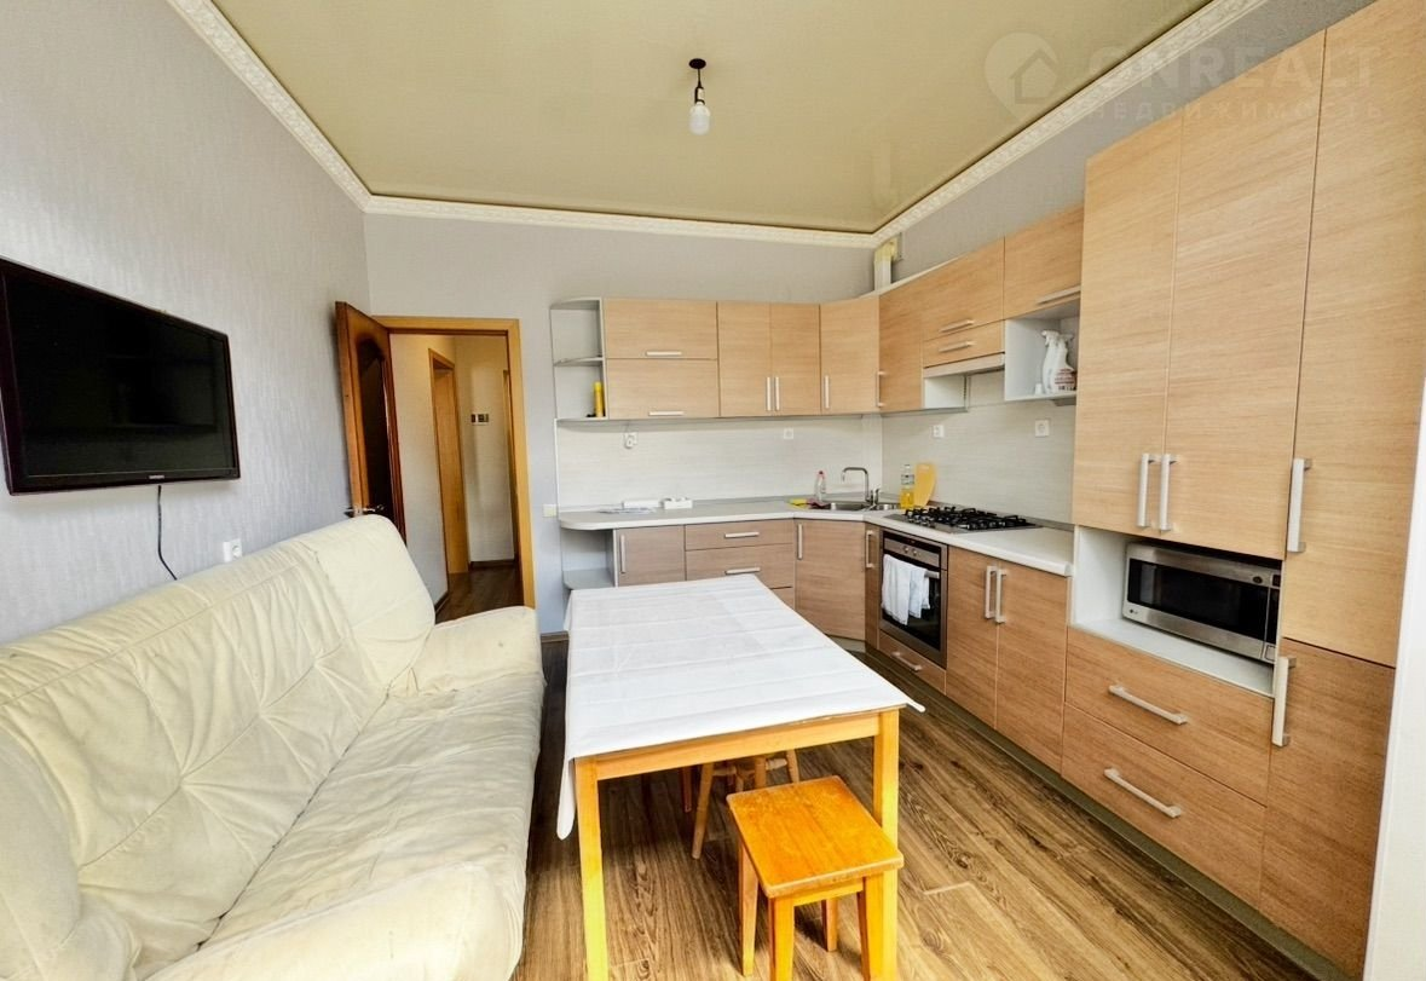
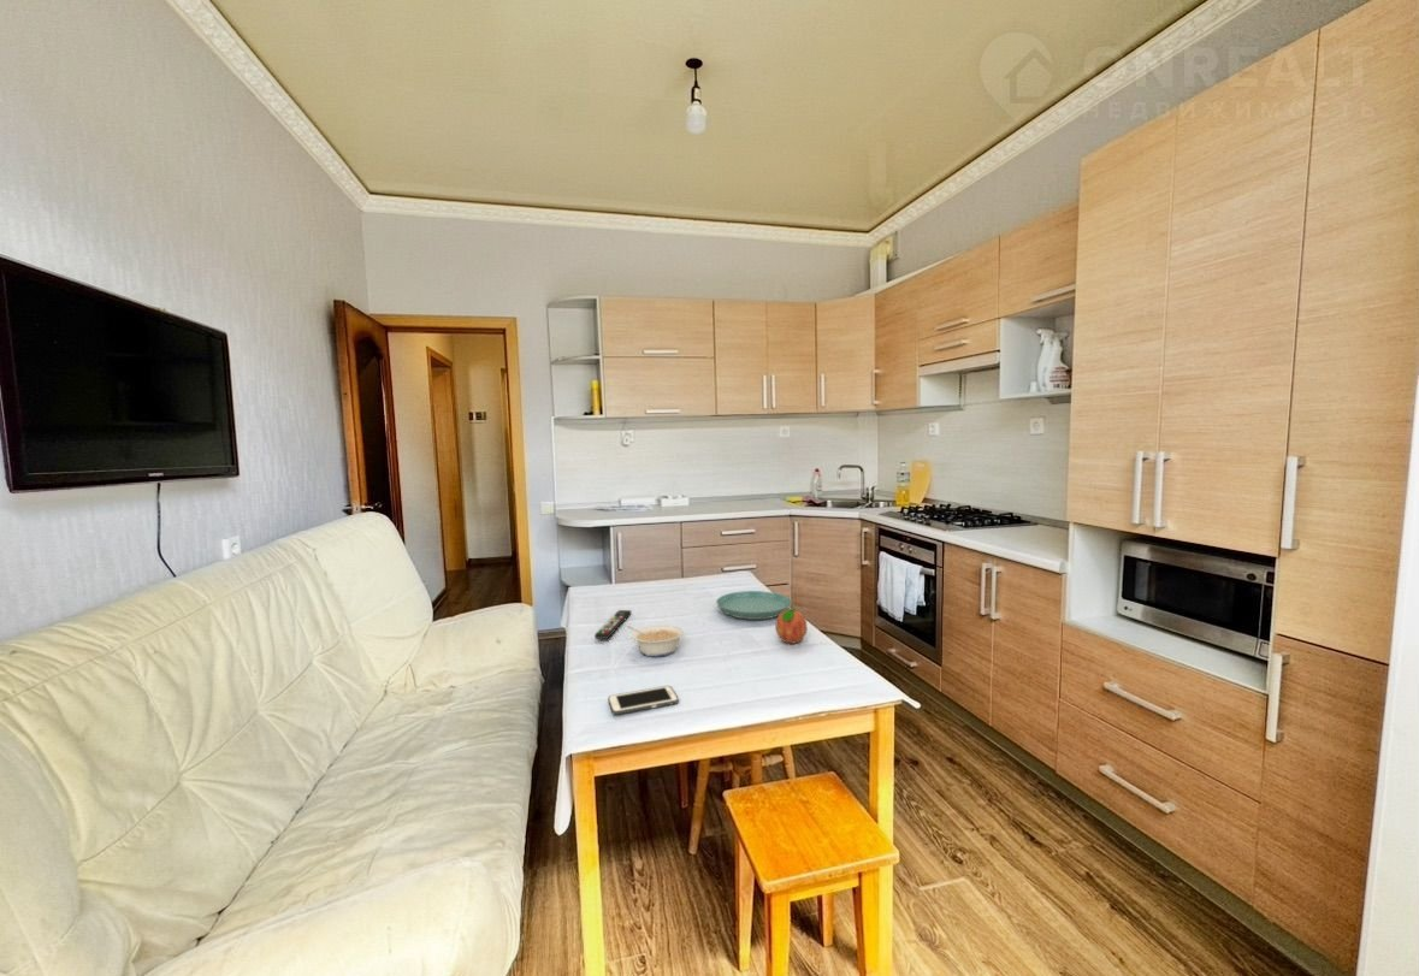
+ fruit (791, 623)
+ remote control (614, 623)
+ legume (656, 640)
+ saucer (753, 605)
+ cell phone (643, 699)
